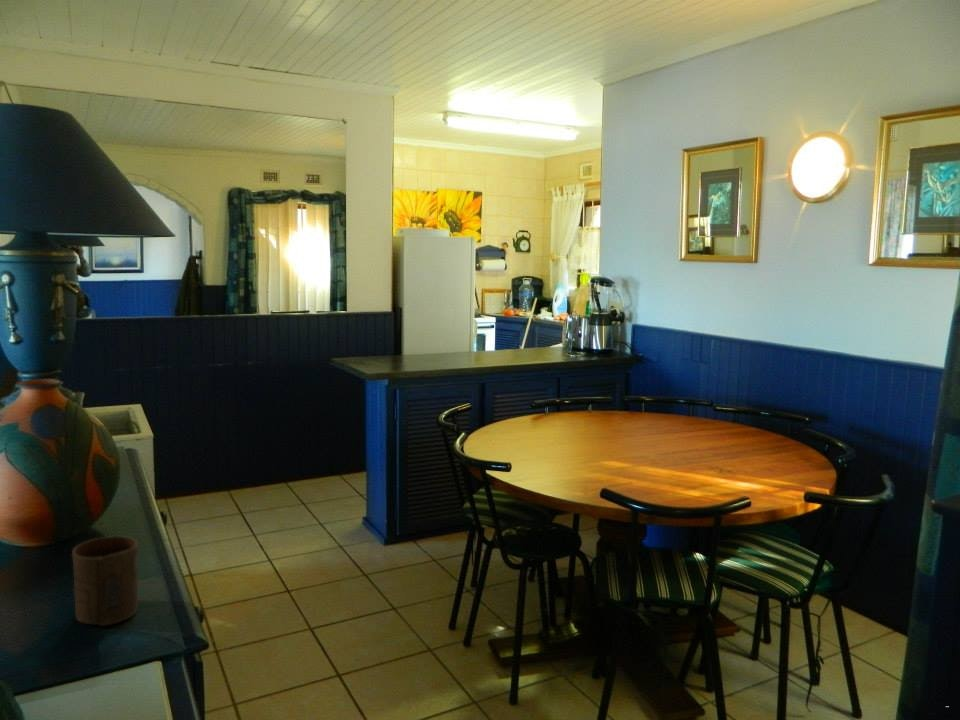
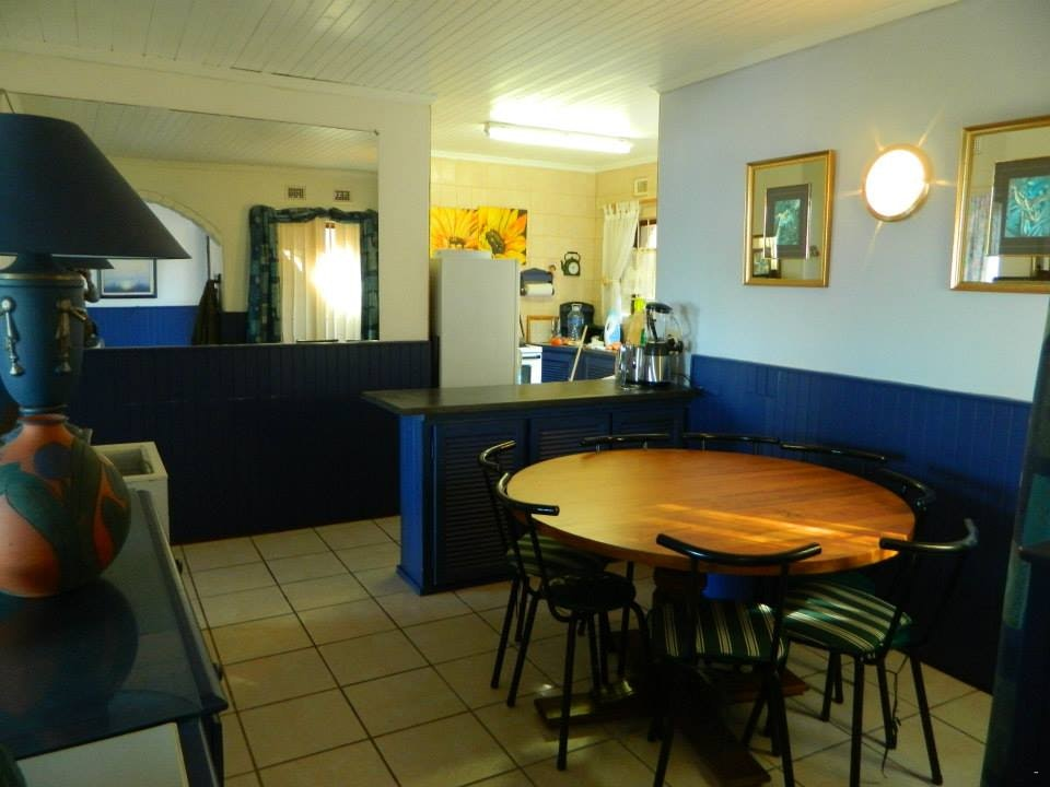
- cup (107, 580)
